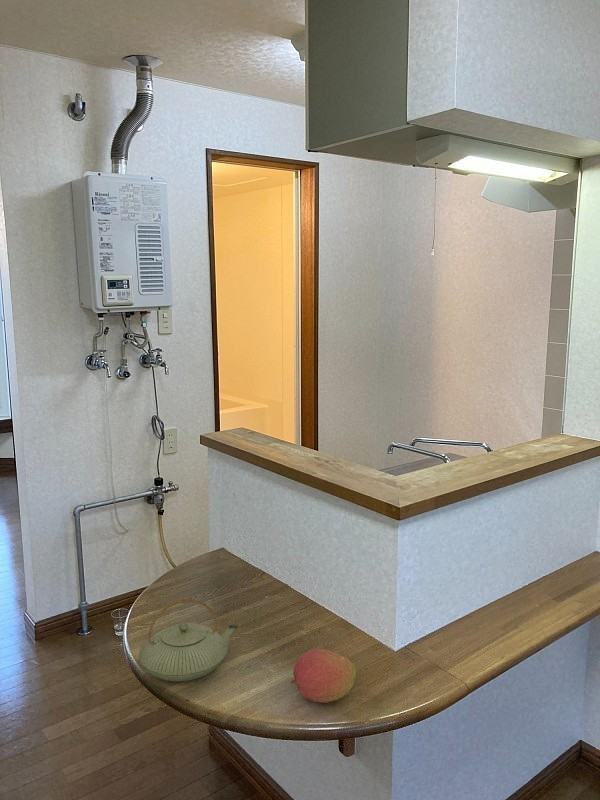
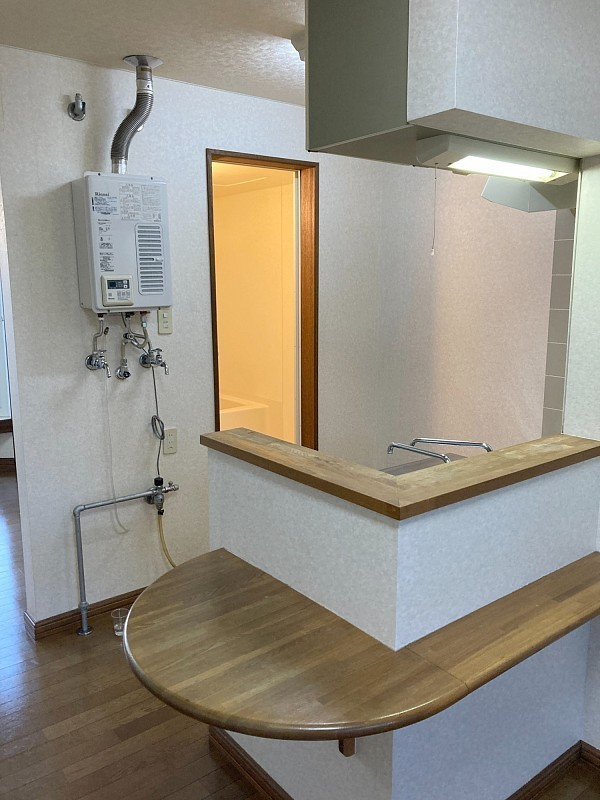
- fruit (323, 675)
- teapot (189, 632)
